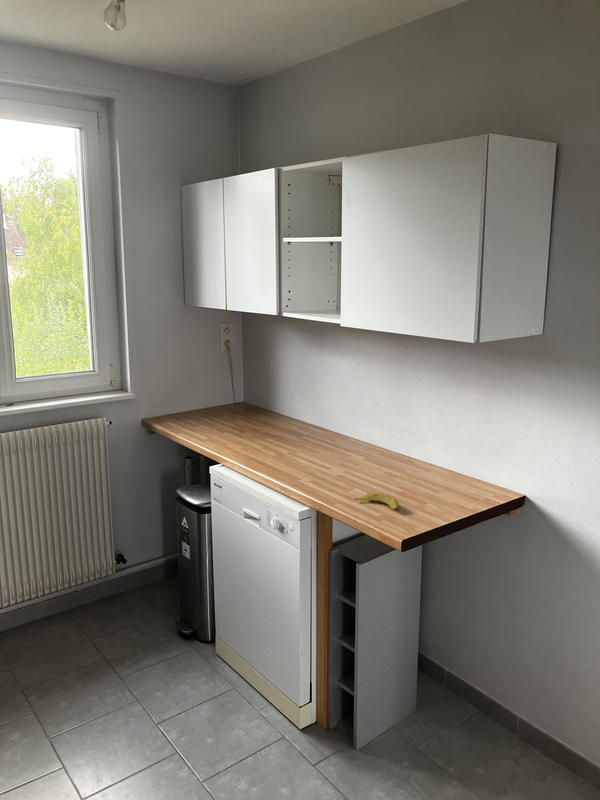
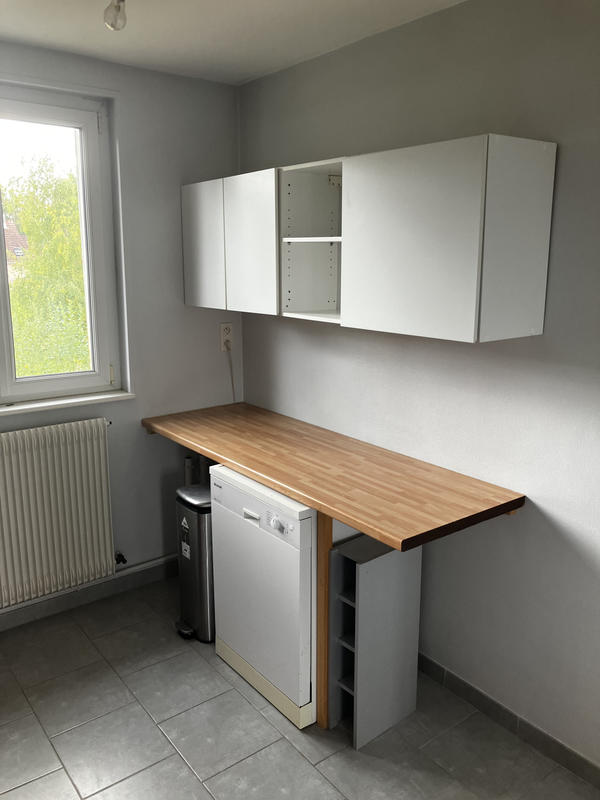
- banana (378, 500)
